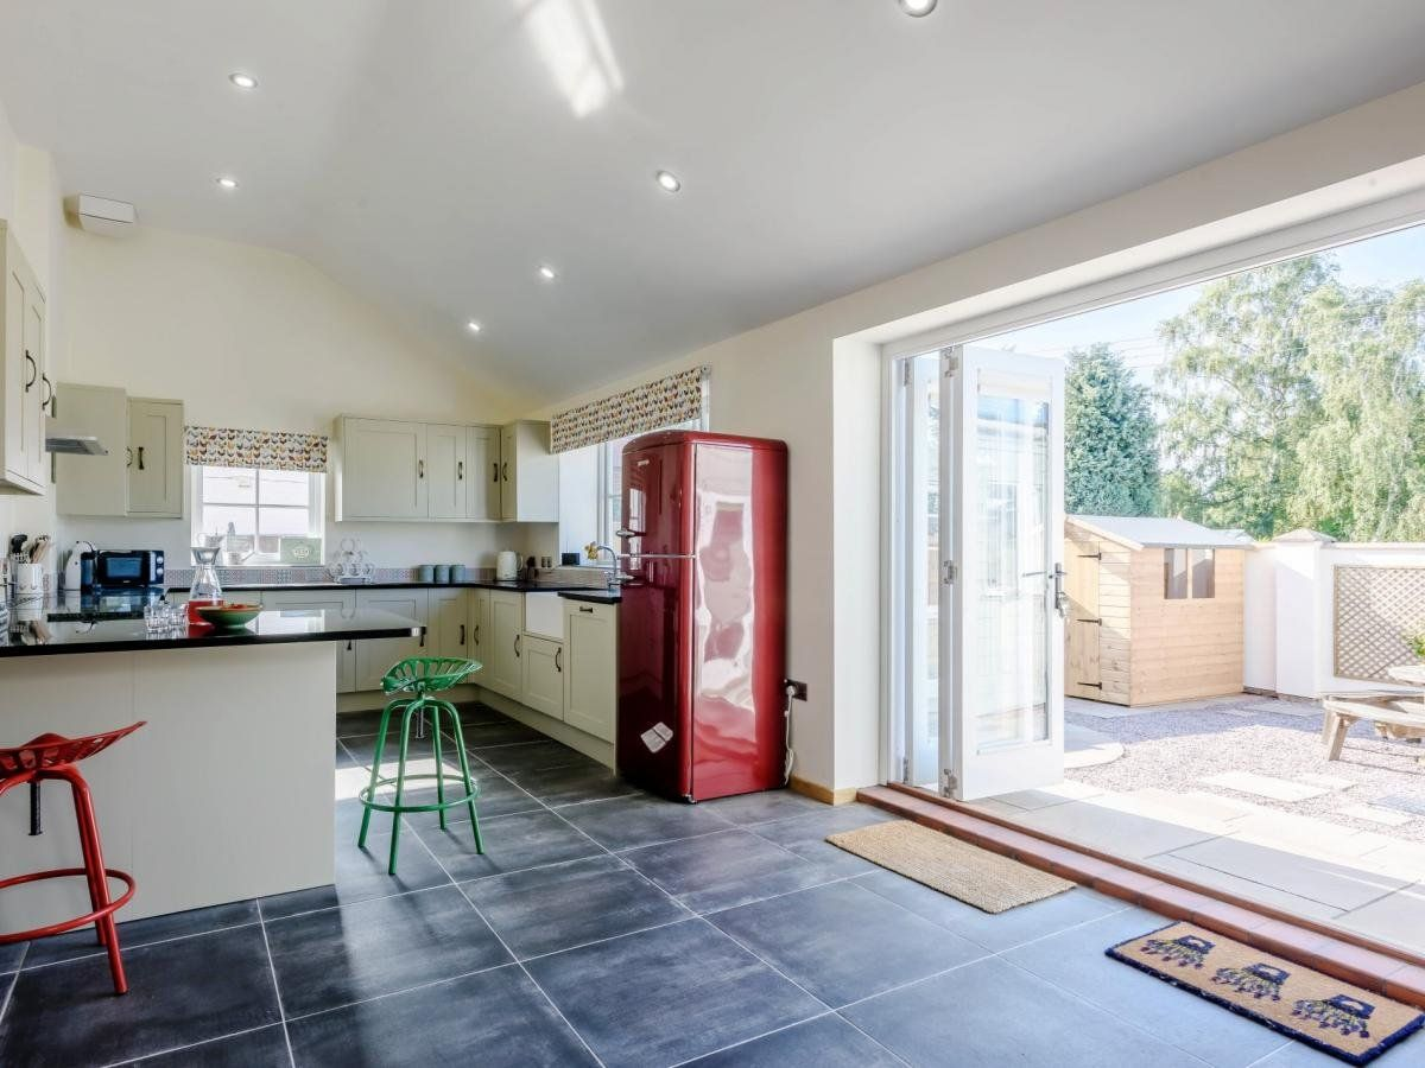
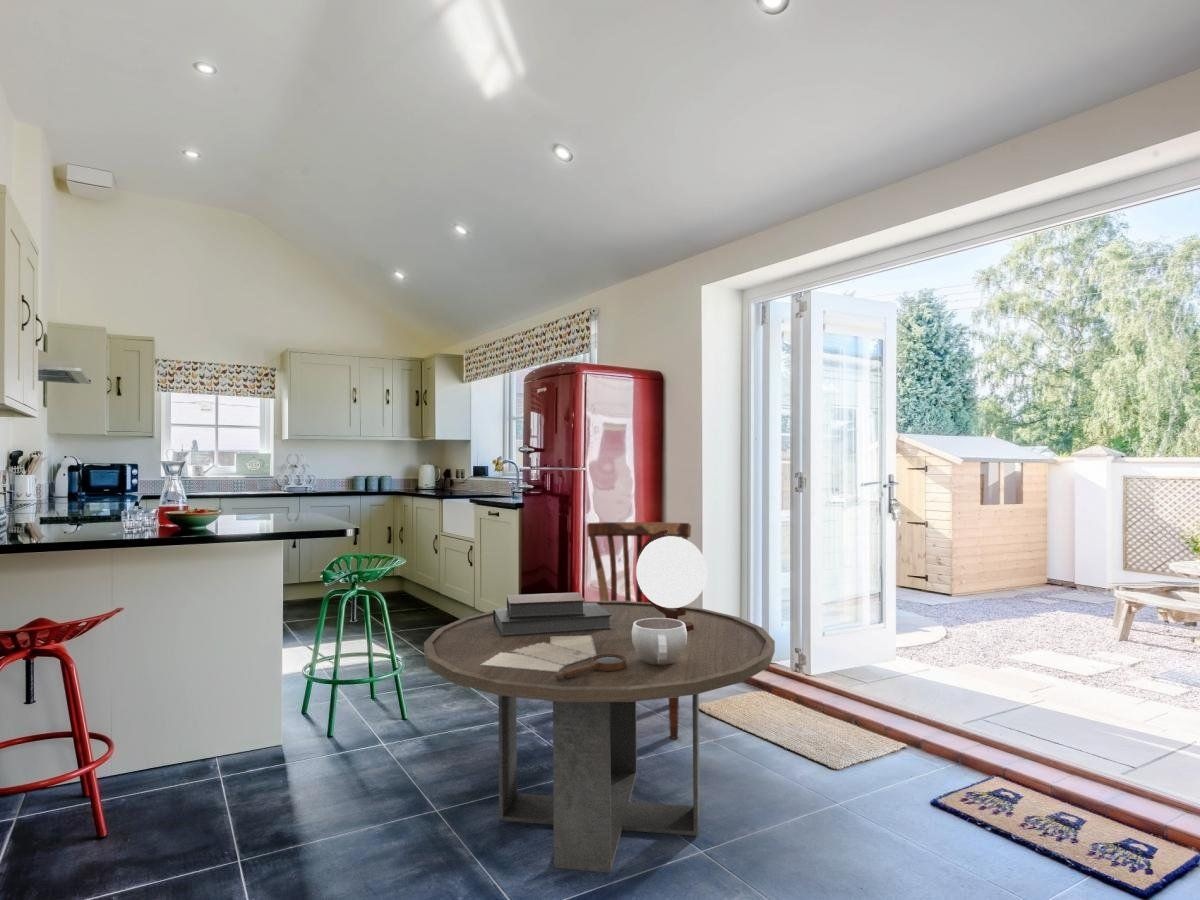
+ round table (599, 674)
+ dining chair (637, 601)
